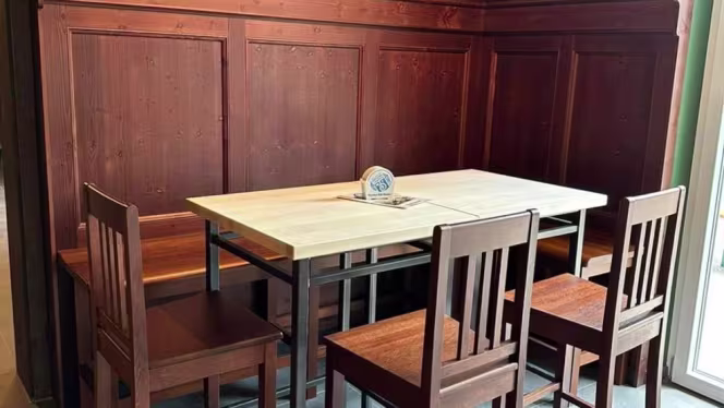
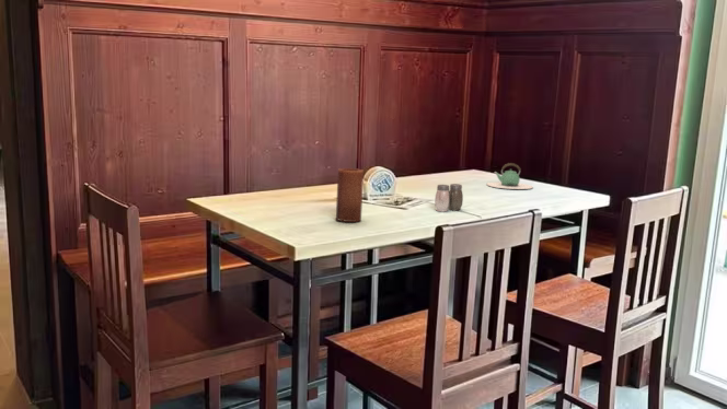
+ salt and pepper shaker (449, 197)
+ teapot (510, 174)
+ candle (349, 195)
